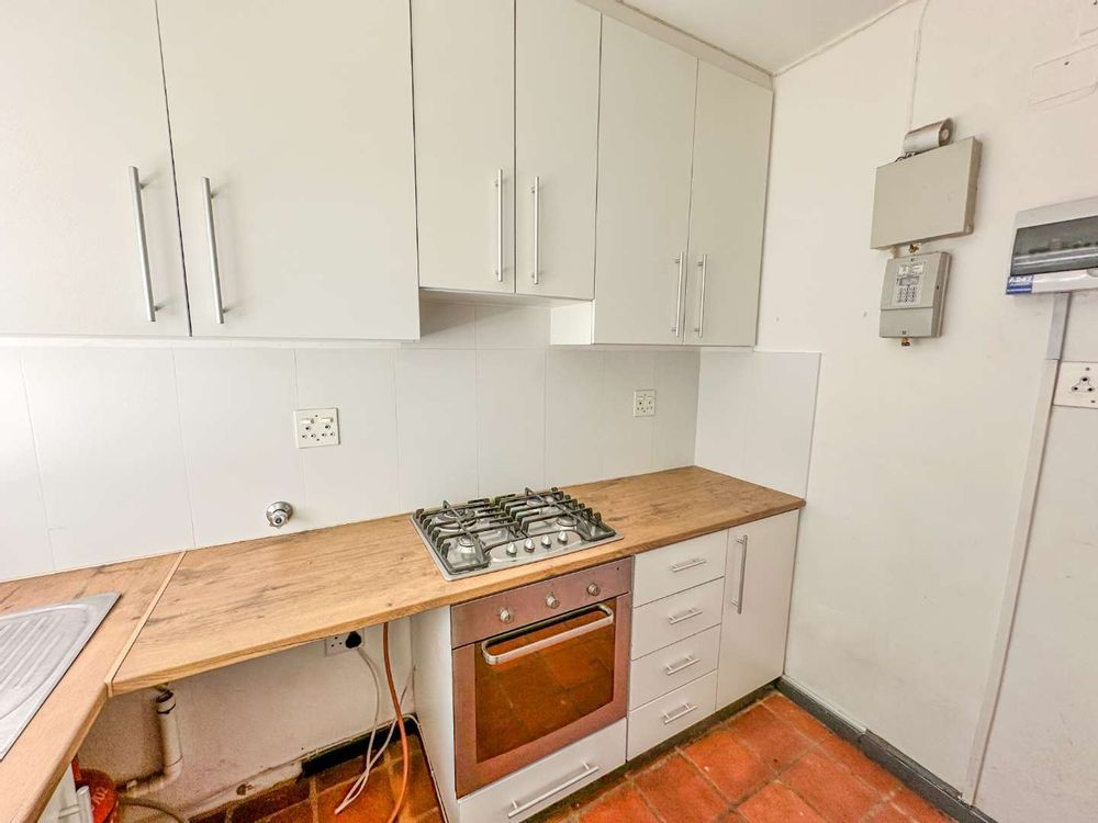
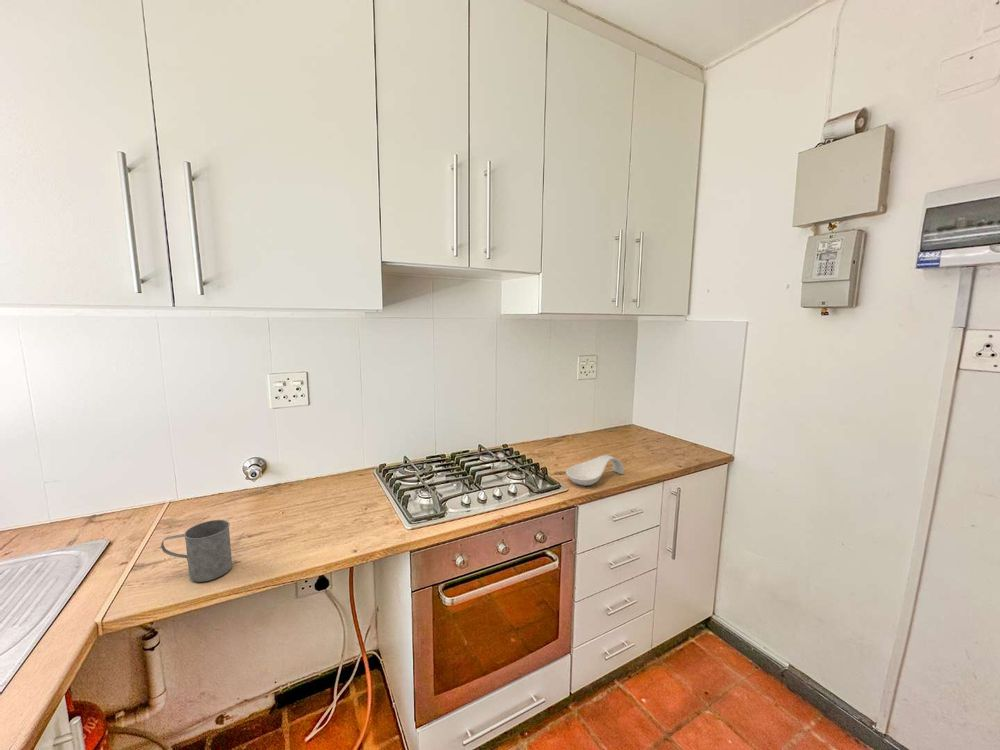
+ mug (198, 552)
+ spoon rest (596, 469)
